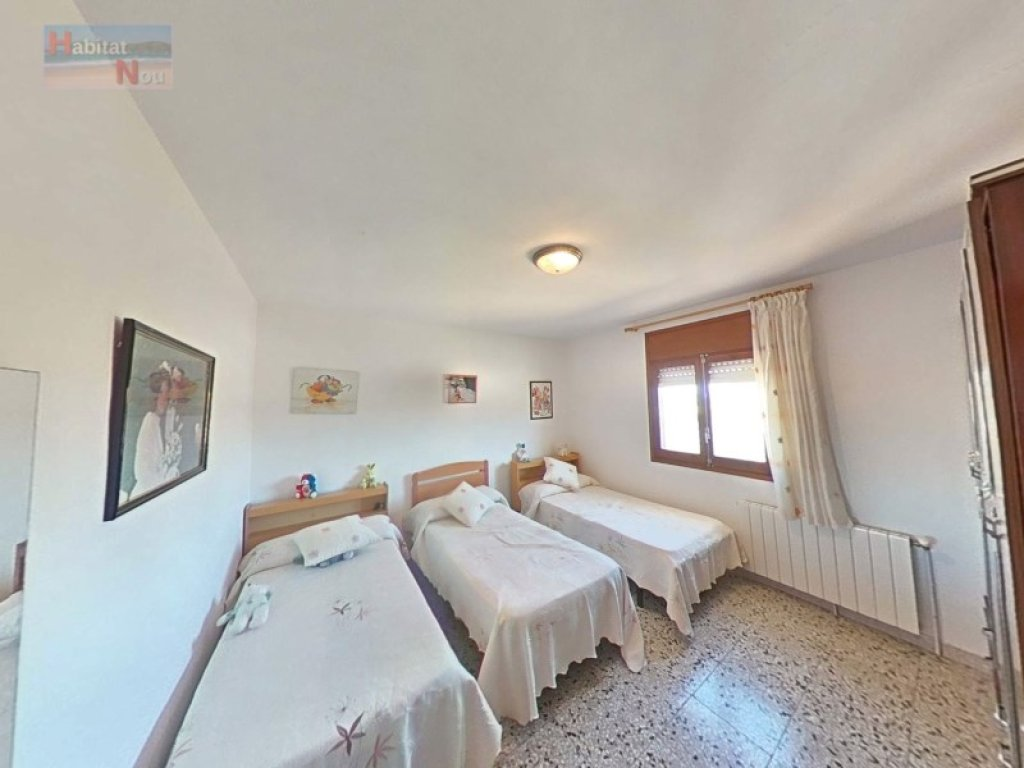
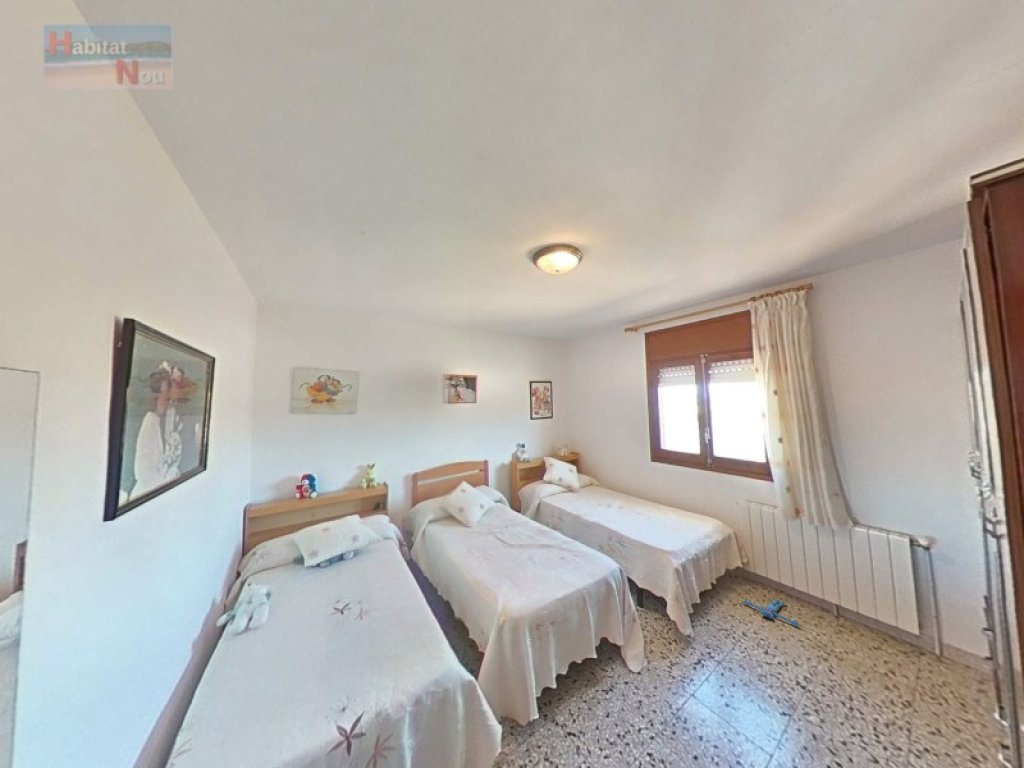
+ plush toy (773, 607)
